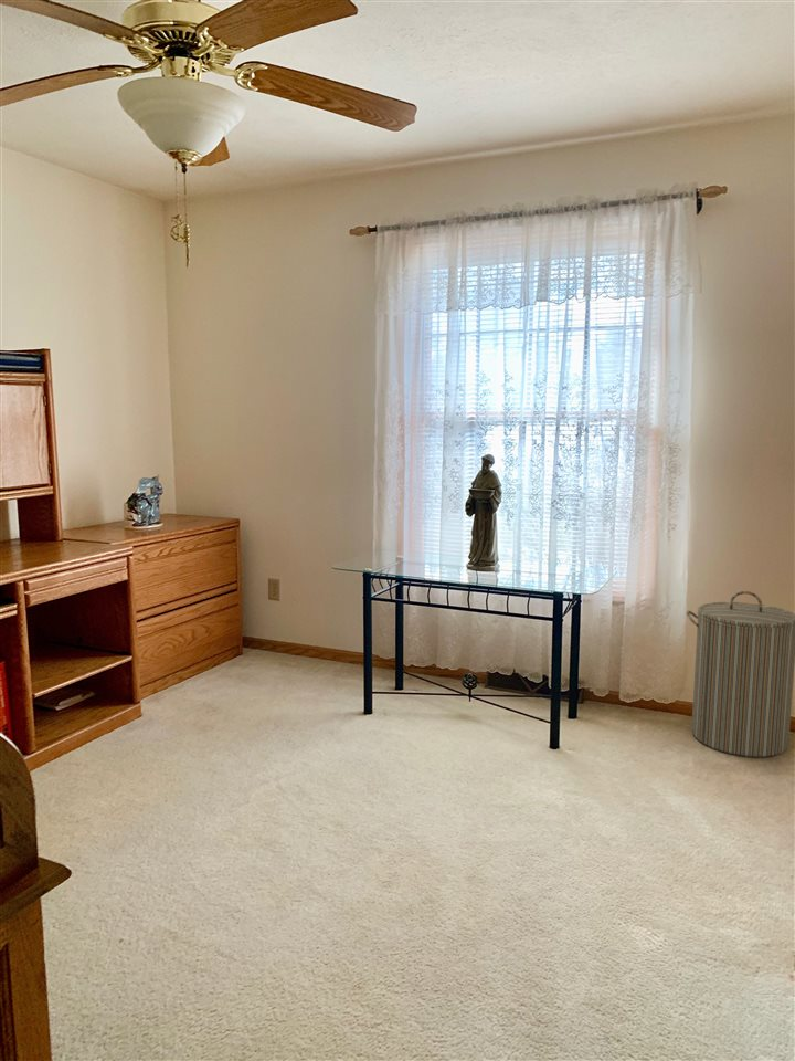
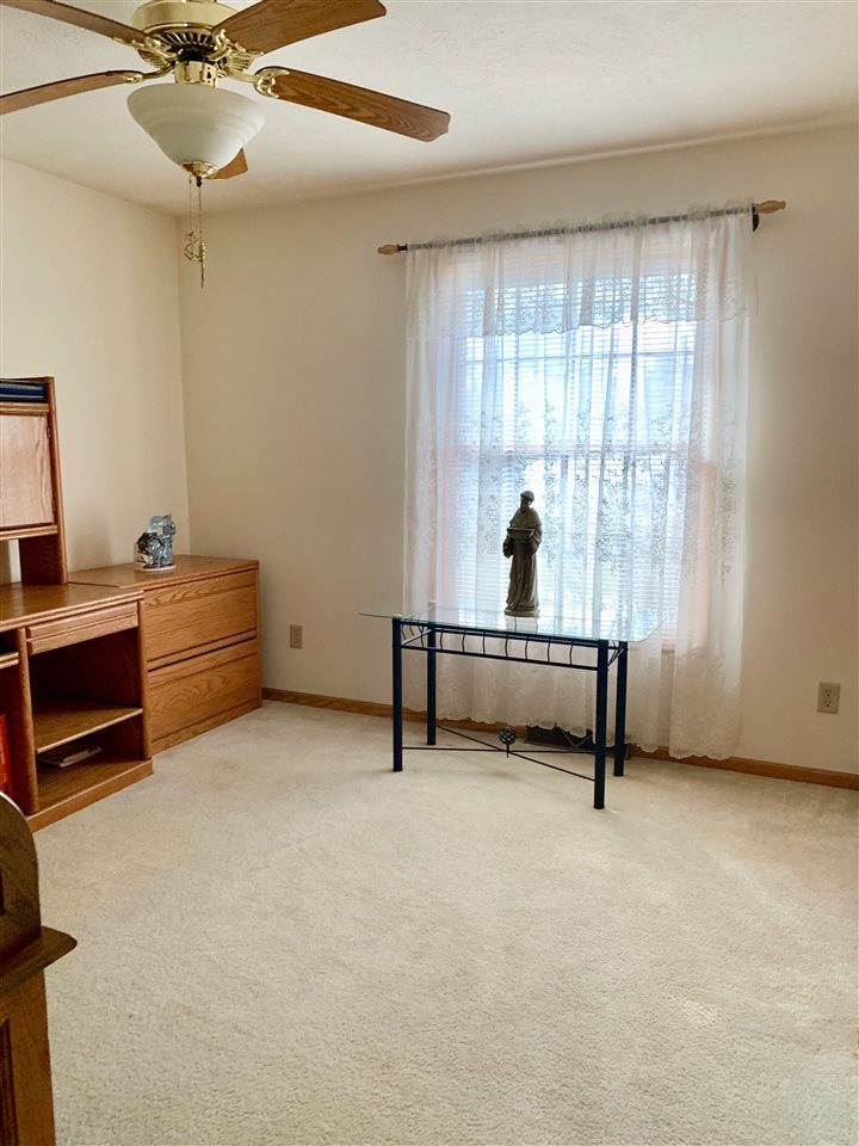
- laundry hamper (743, 665)
